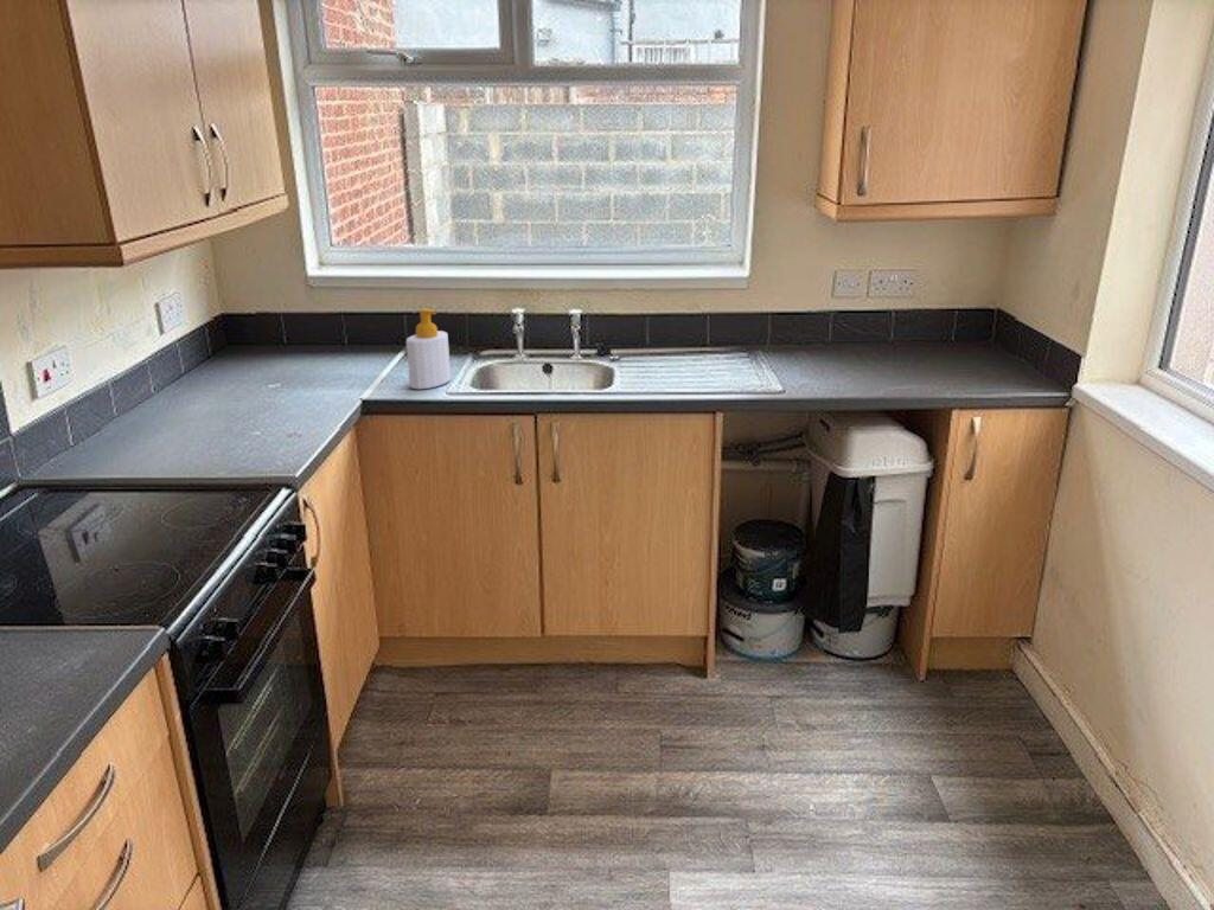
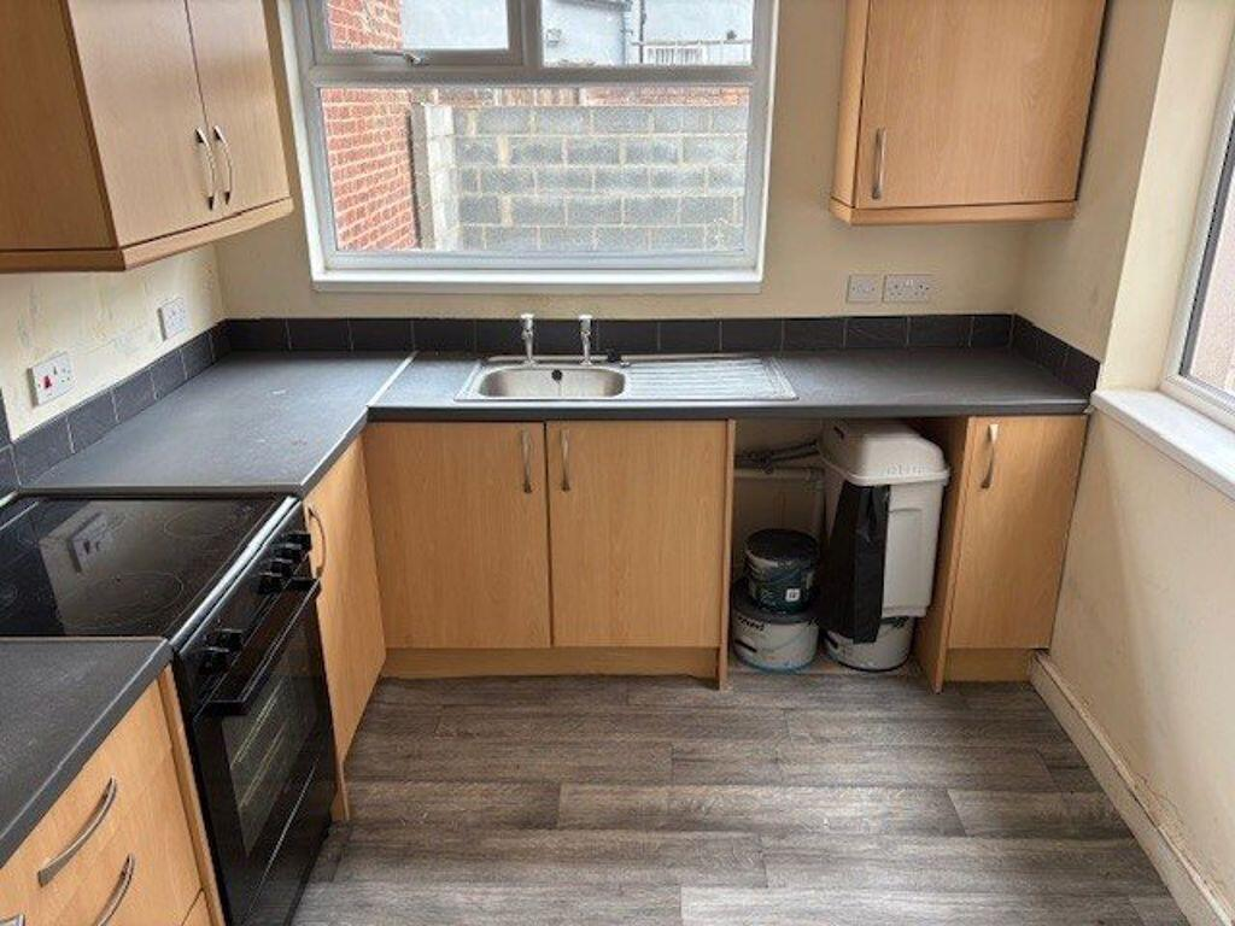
- soap bottle (427, 346)
